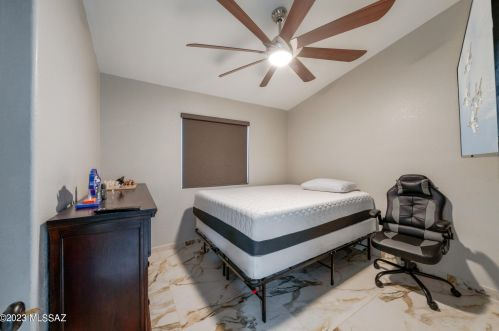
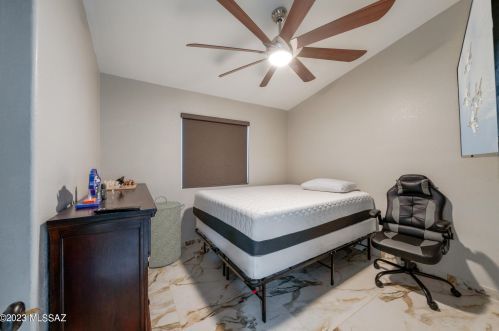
+ laundry hamper (161, 227)
